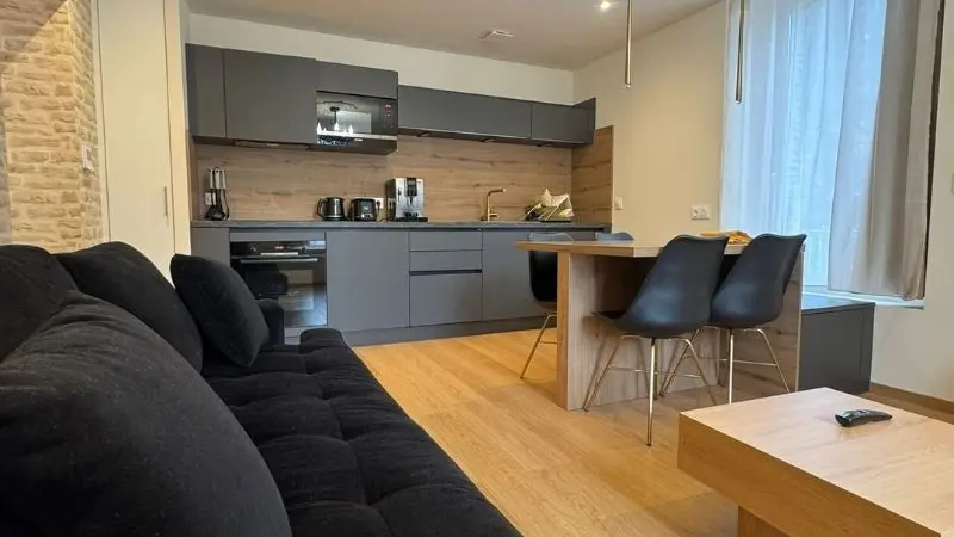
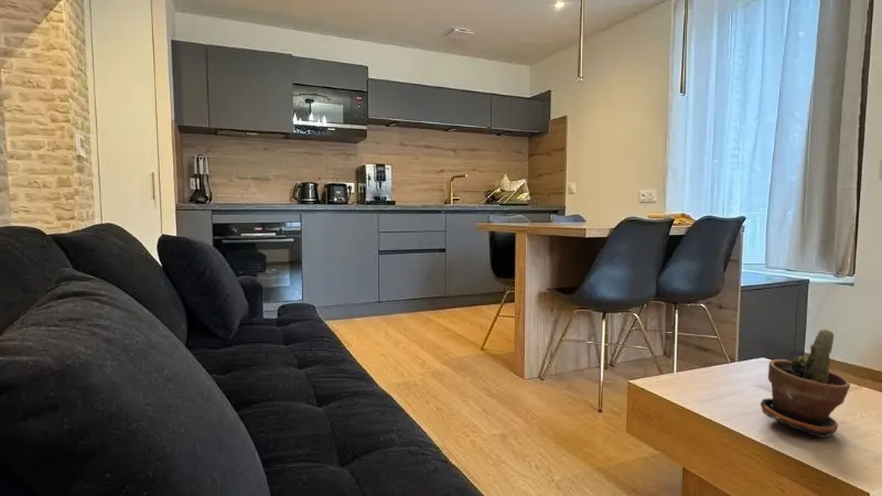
+ potted plant (804, 376)
